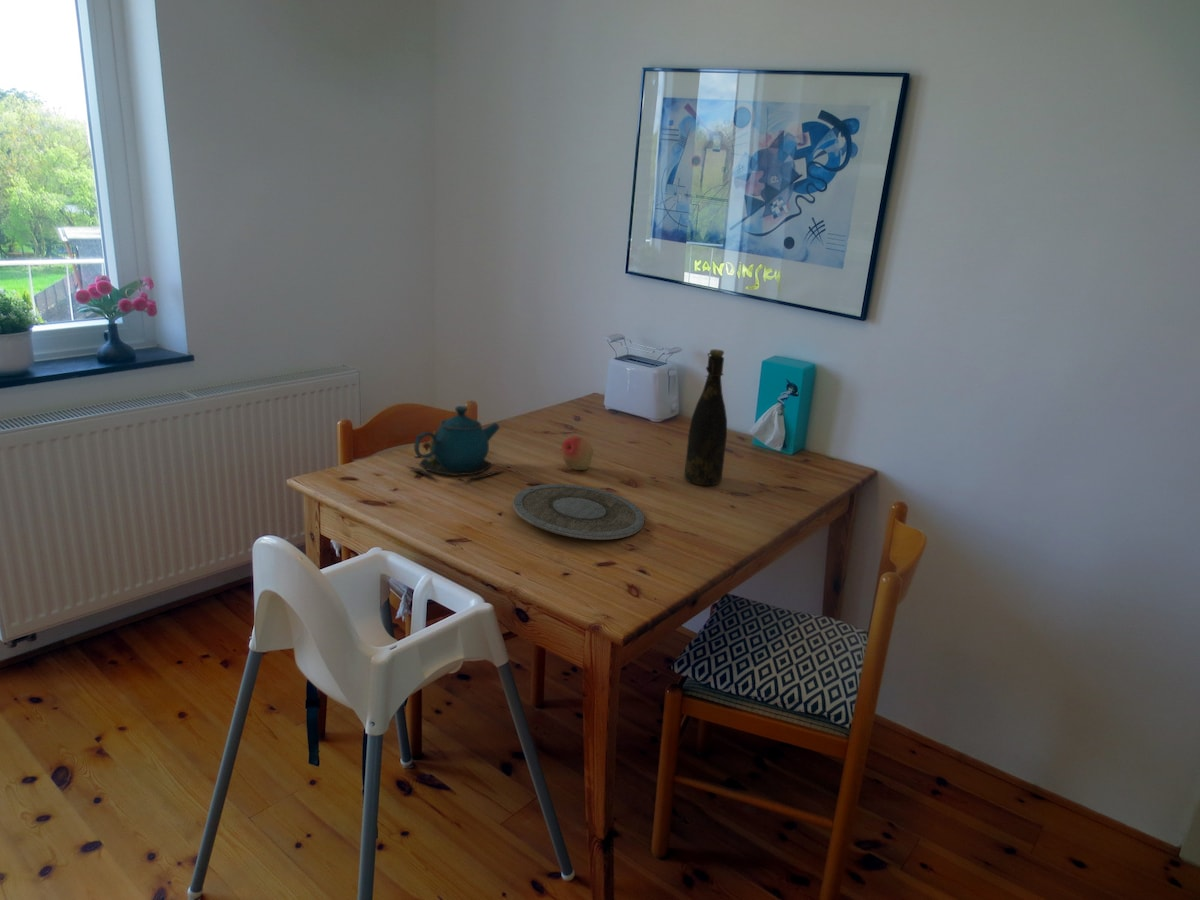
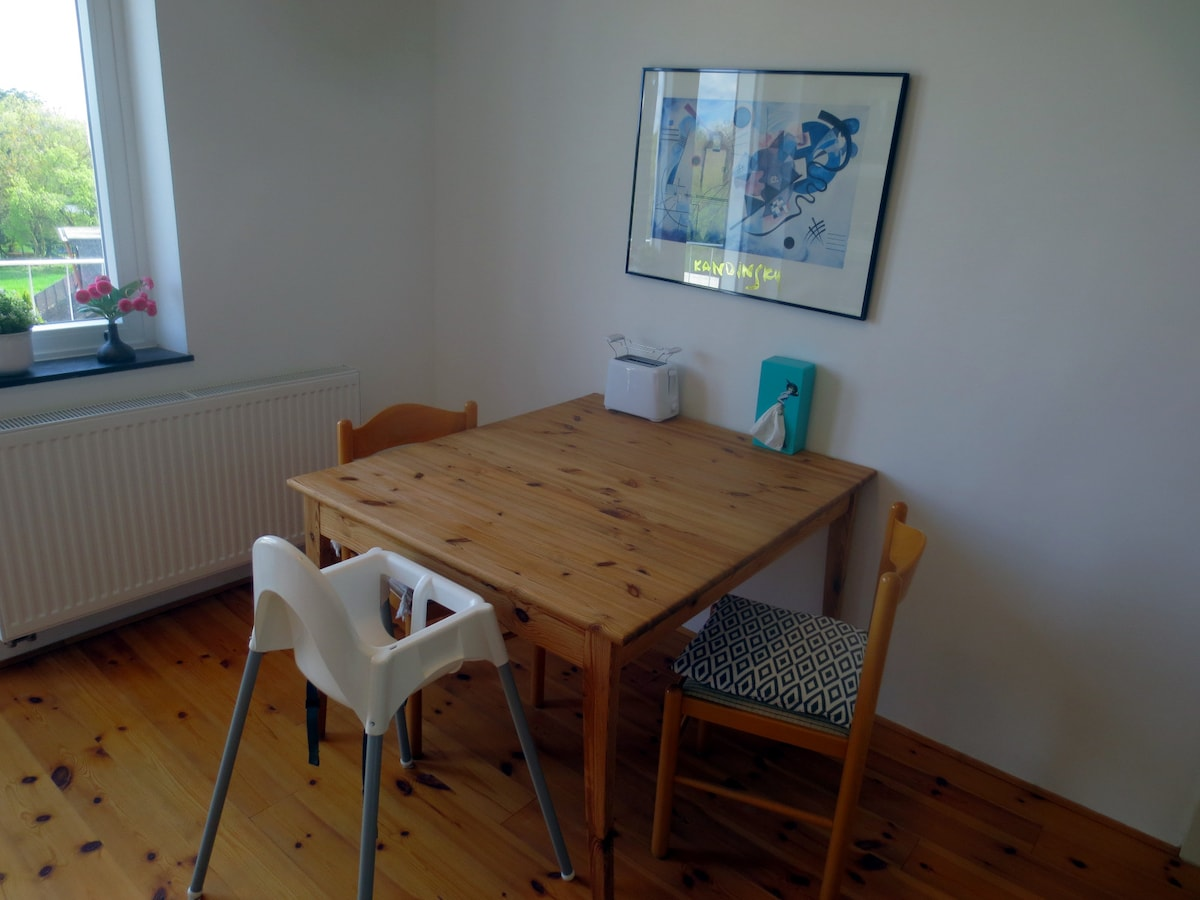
- teapot (456, 436)
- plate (579, 509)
- bottle (709, 416)
- fruit (576, 453)
